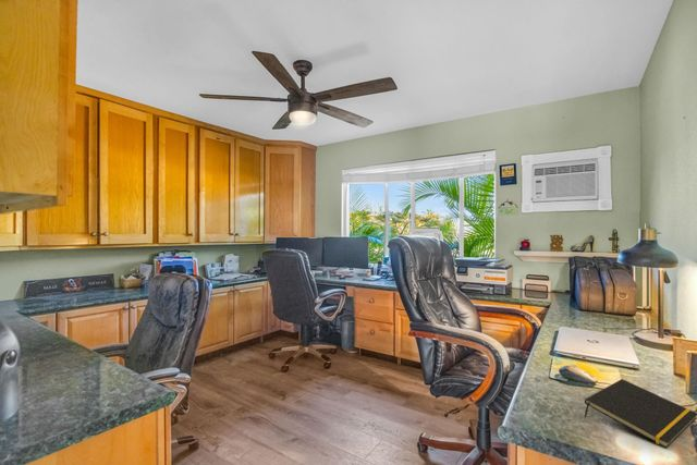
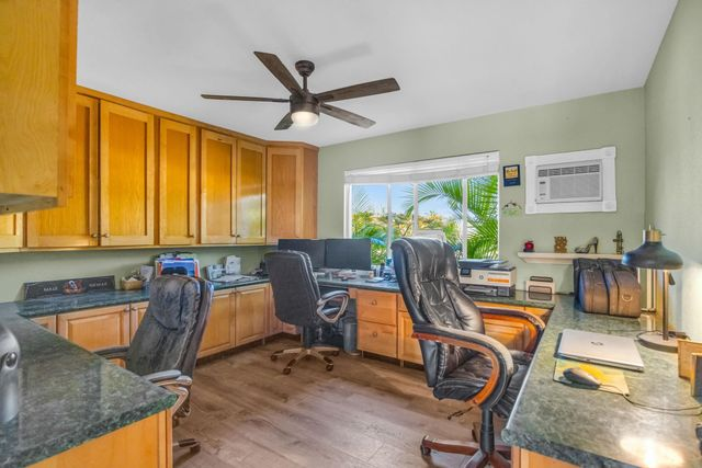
- notepad (640, 408)
